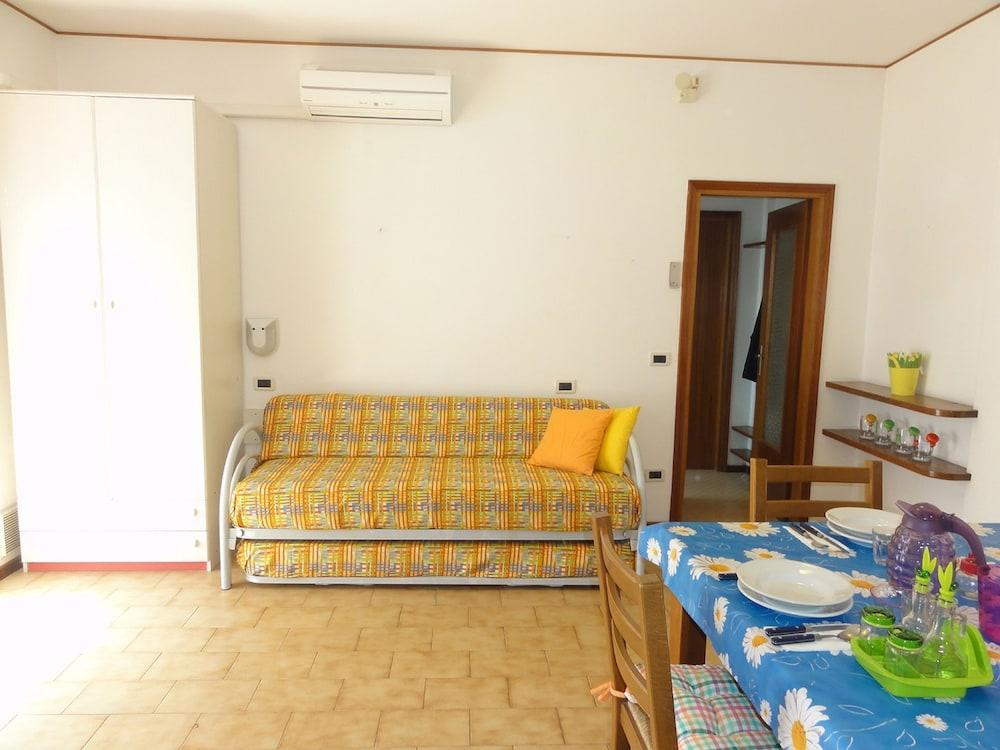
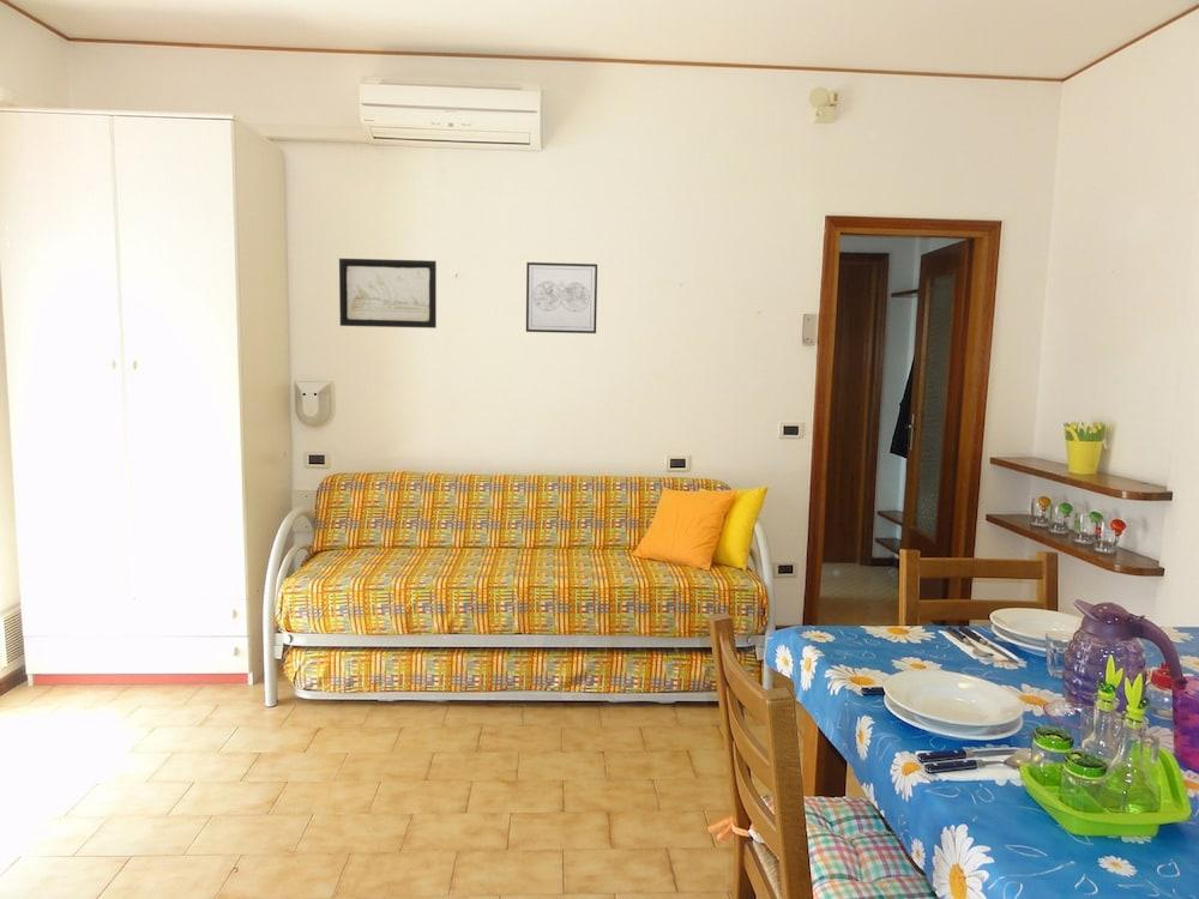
+ wall art (561, 297)
+ wall art (387, 292)
